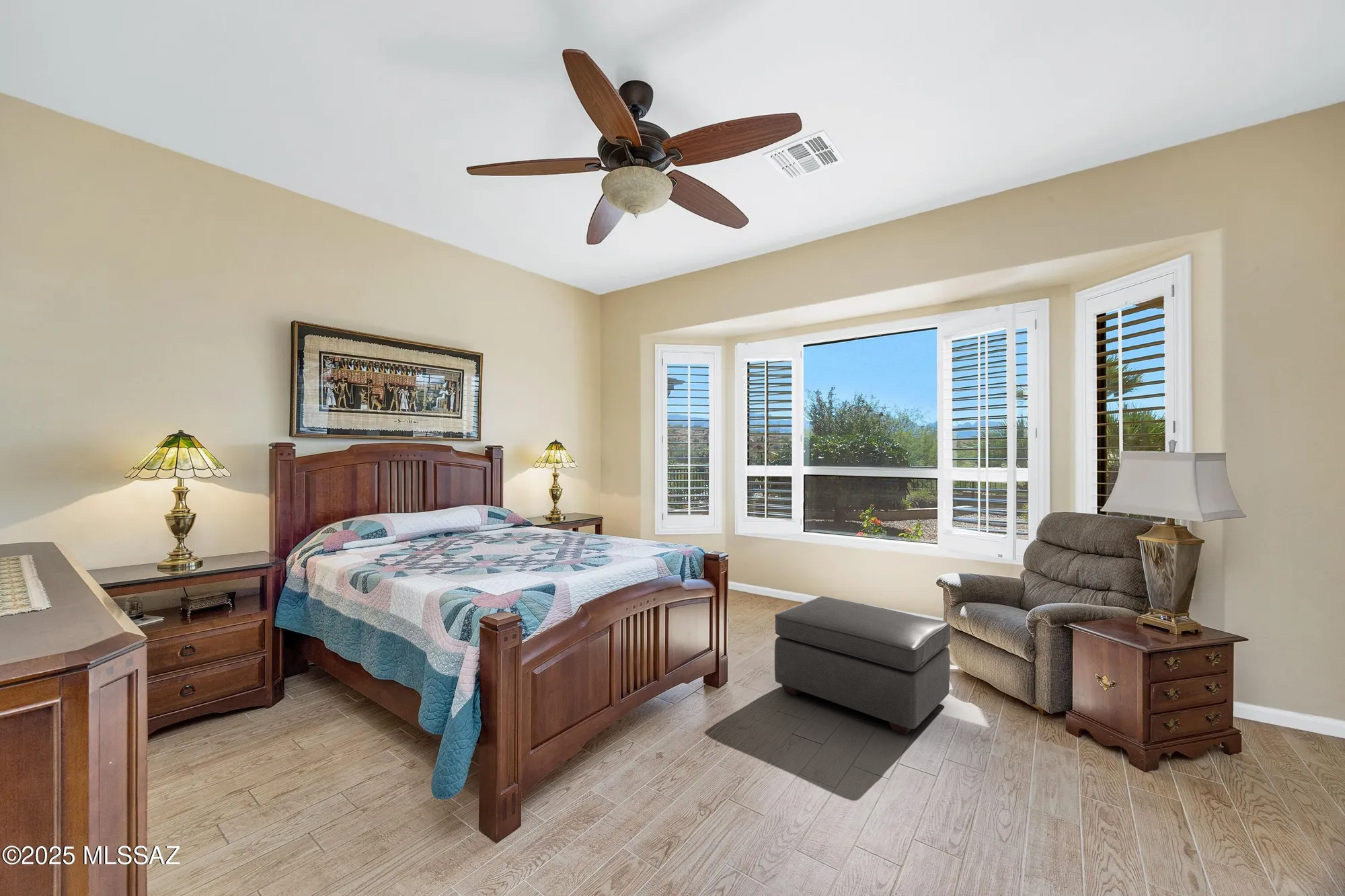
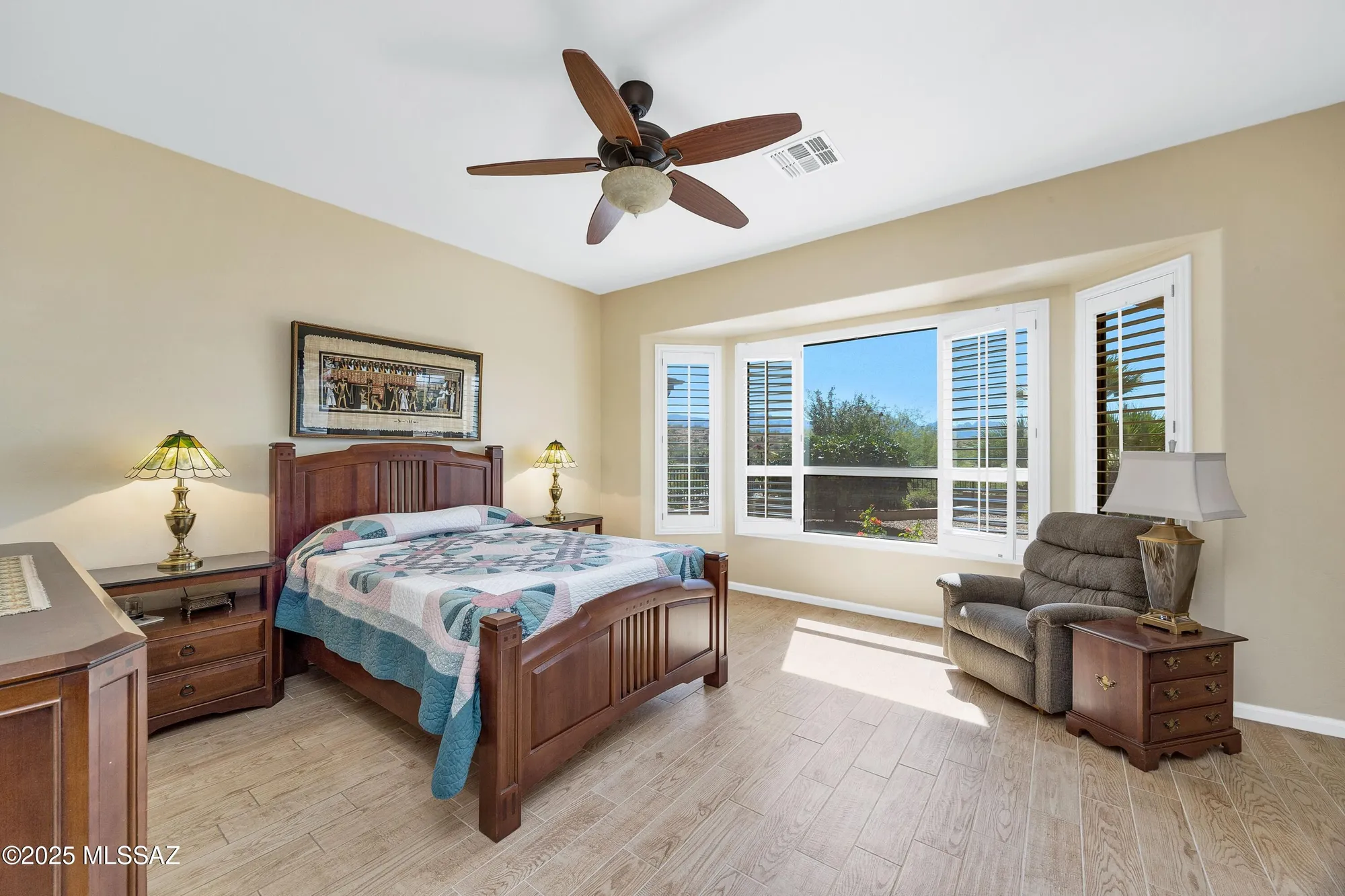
- ottoman (859, 654)
